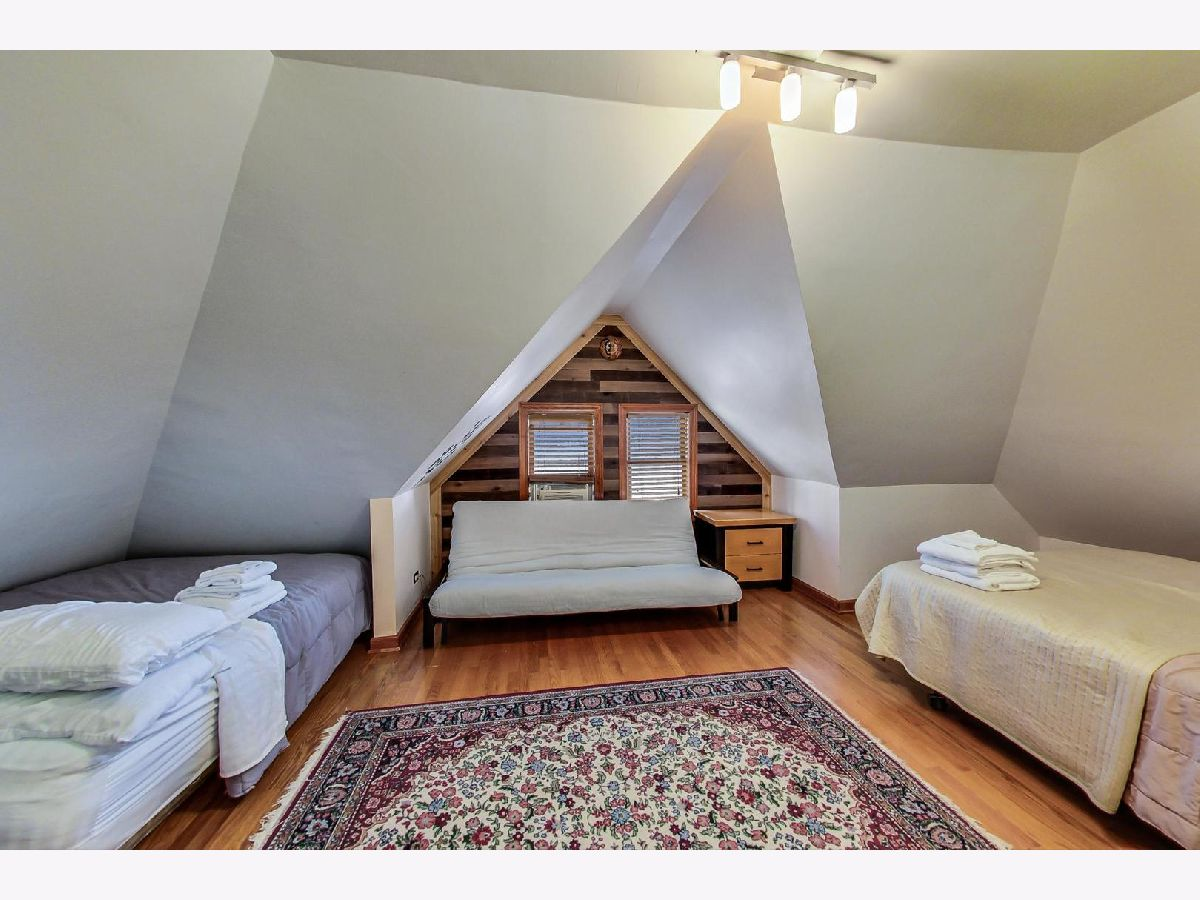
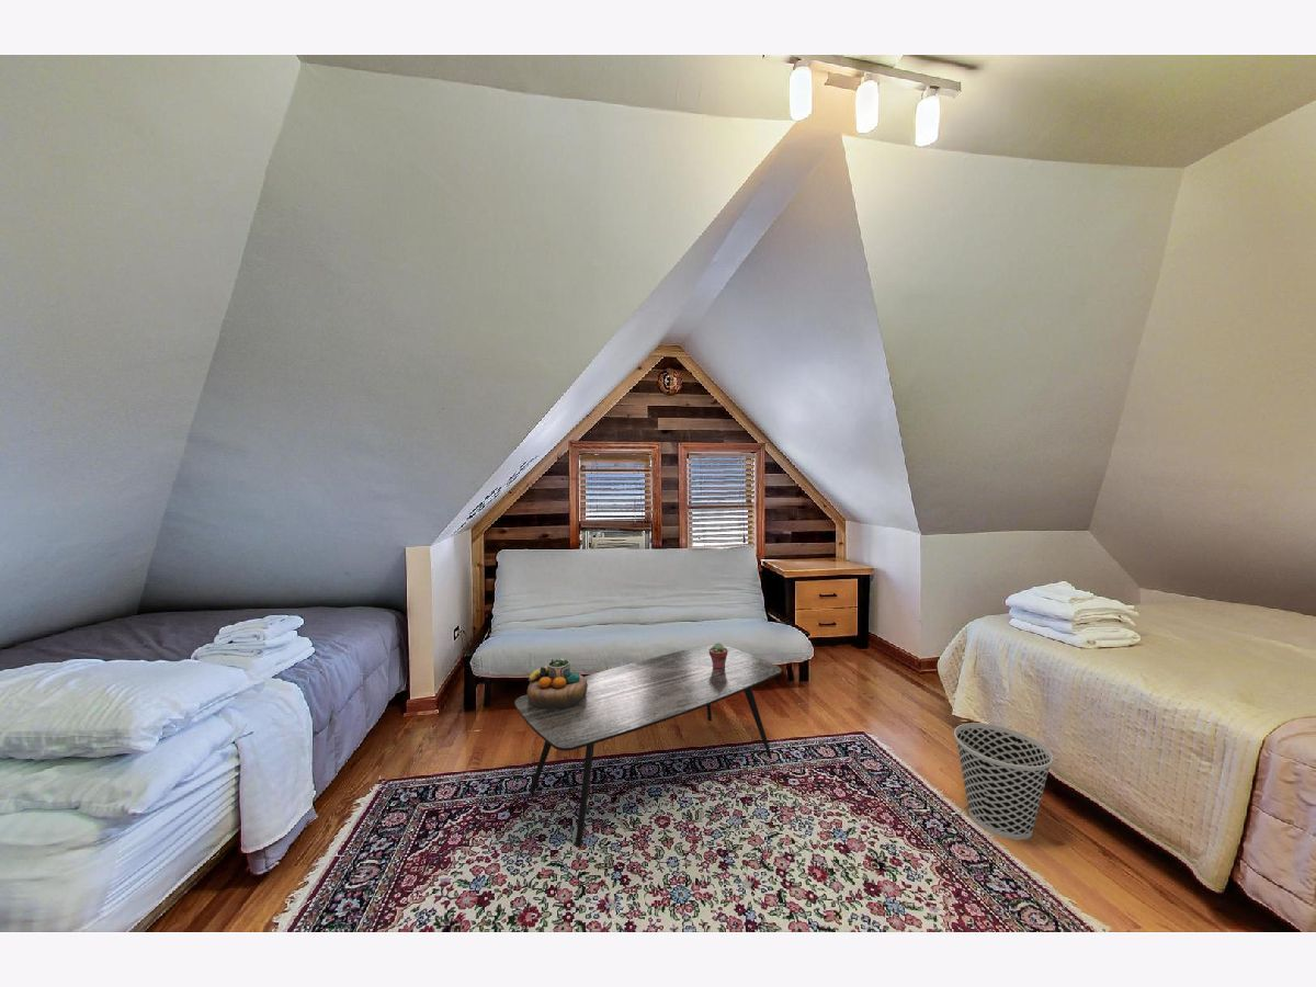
+ coffee table (657, 723)
+ decorative bowl (557, 677)
+ wastebasket (1000, 782)
+ potted succulent (718, 654)
